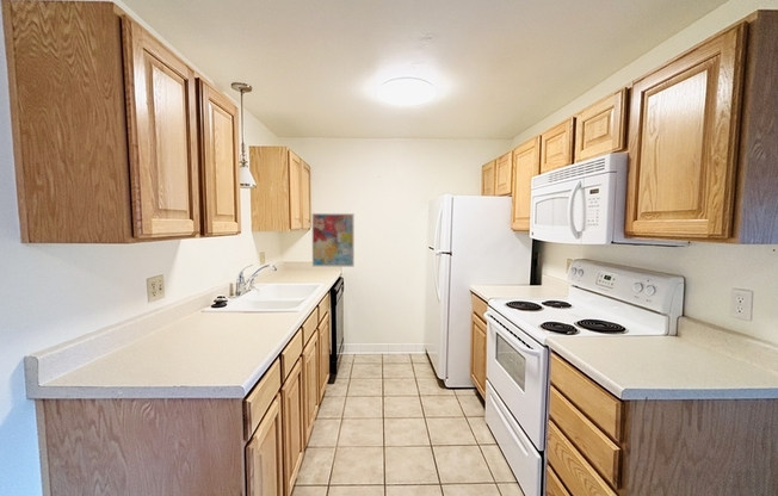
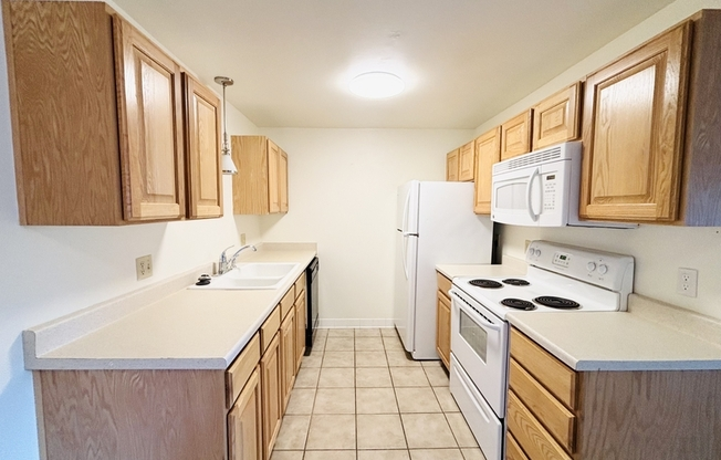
- wall art (333, 240)
